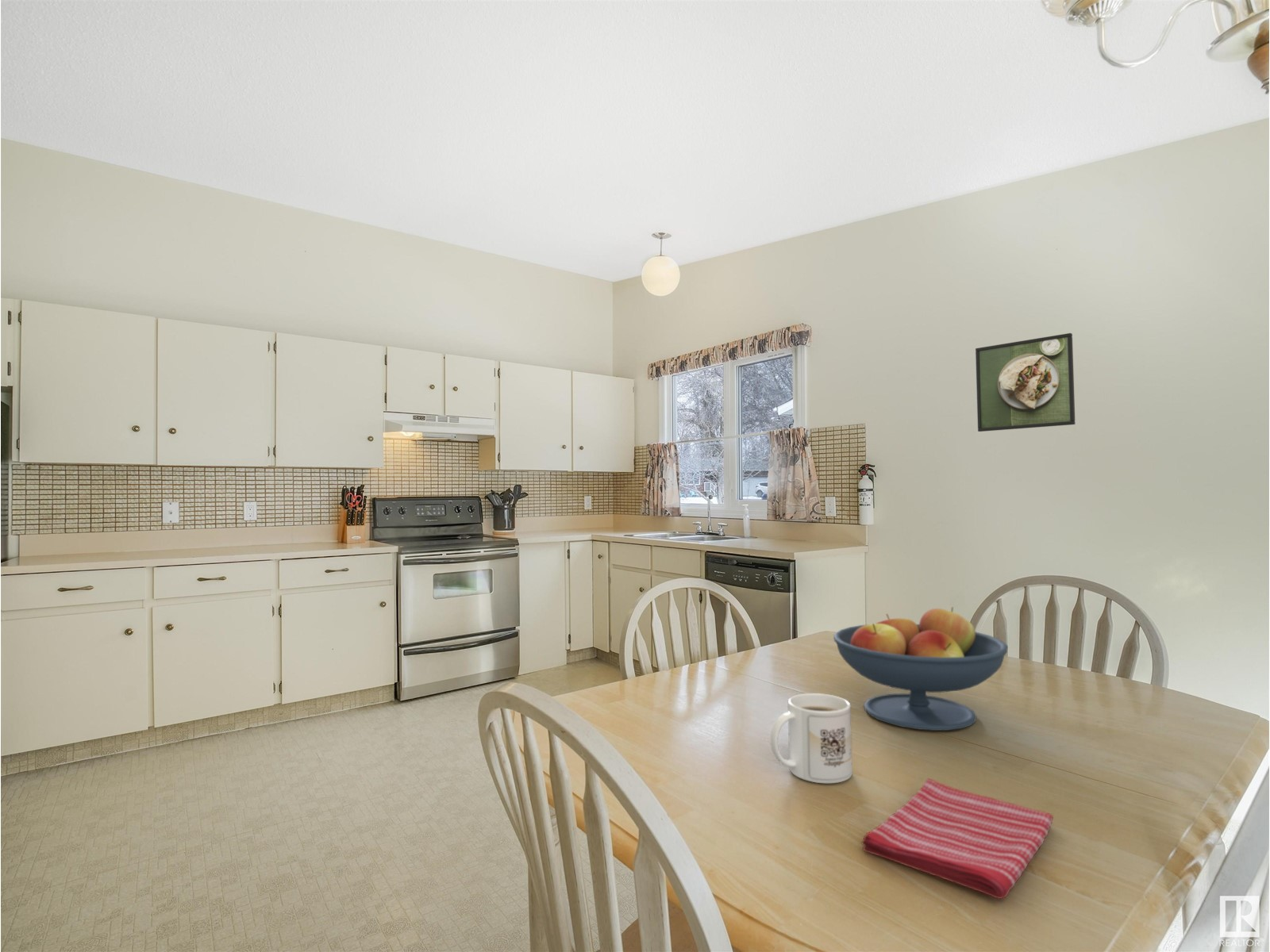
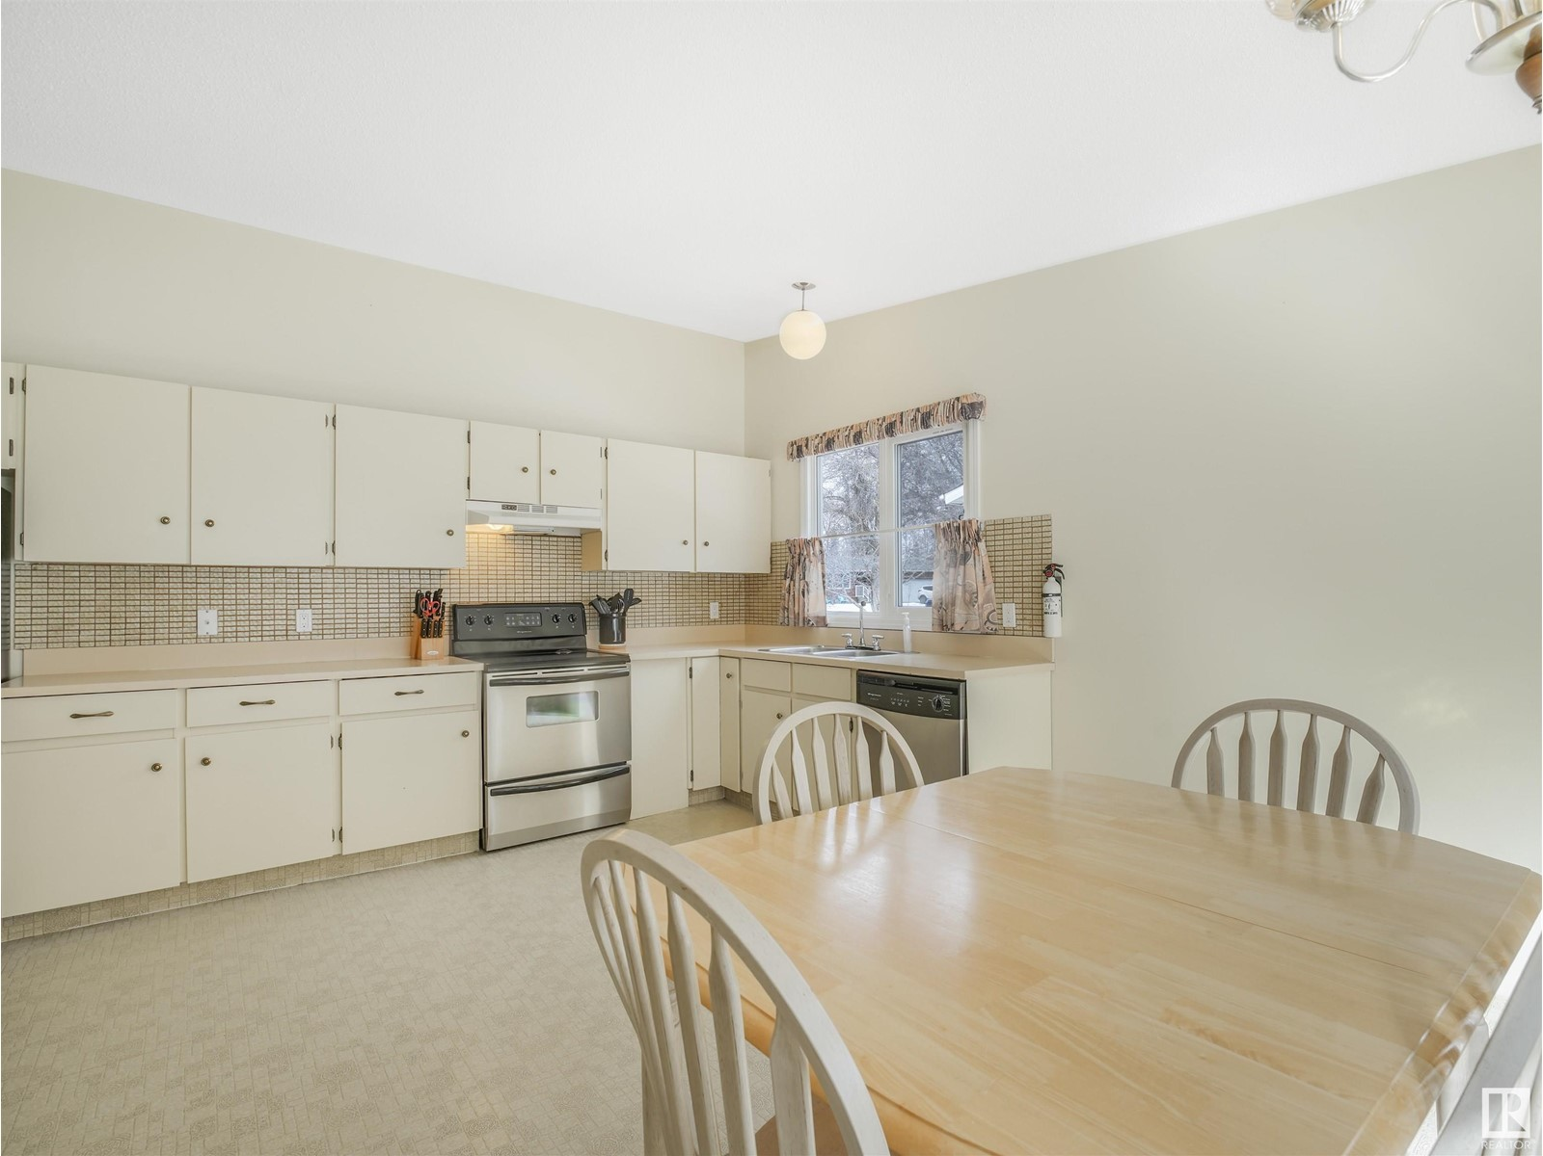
- dish towel (960, 829)
- mug (812, 736)
- fruit bowl (917, 662)
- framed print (1022, 384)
